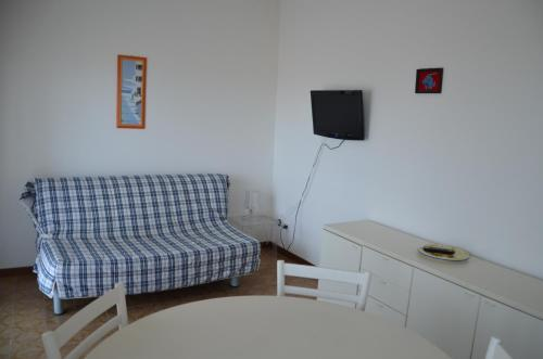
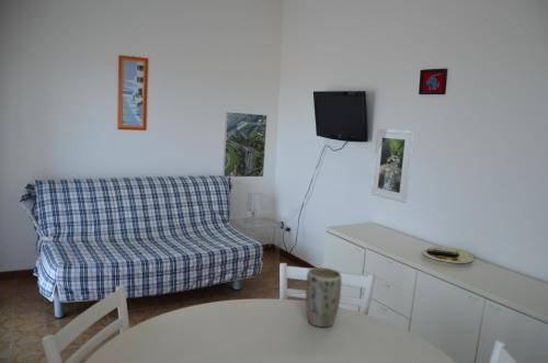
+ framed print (244, 145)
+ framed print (391, 165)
+ plant pot (322, 297)
